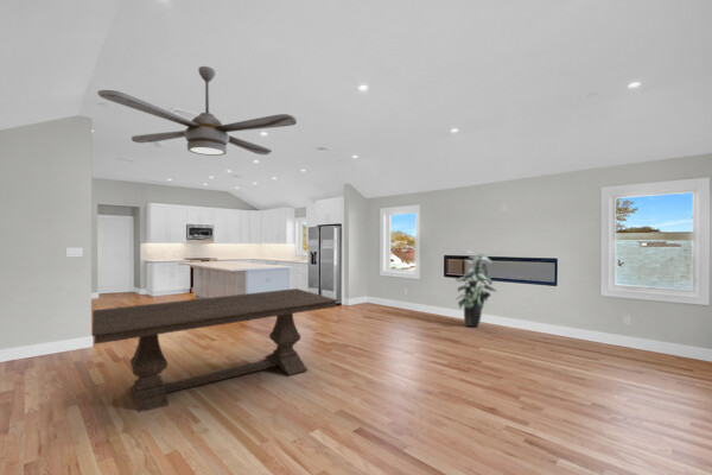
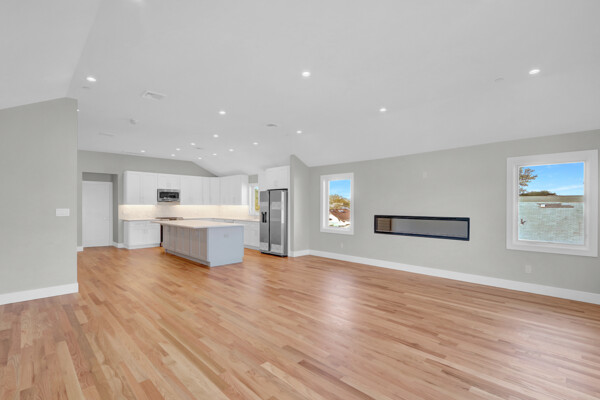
- indoor plant (472, 287)
- ceiling fan (206, 110)
- dining table (218, 324)
